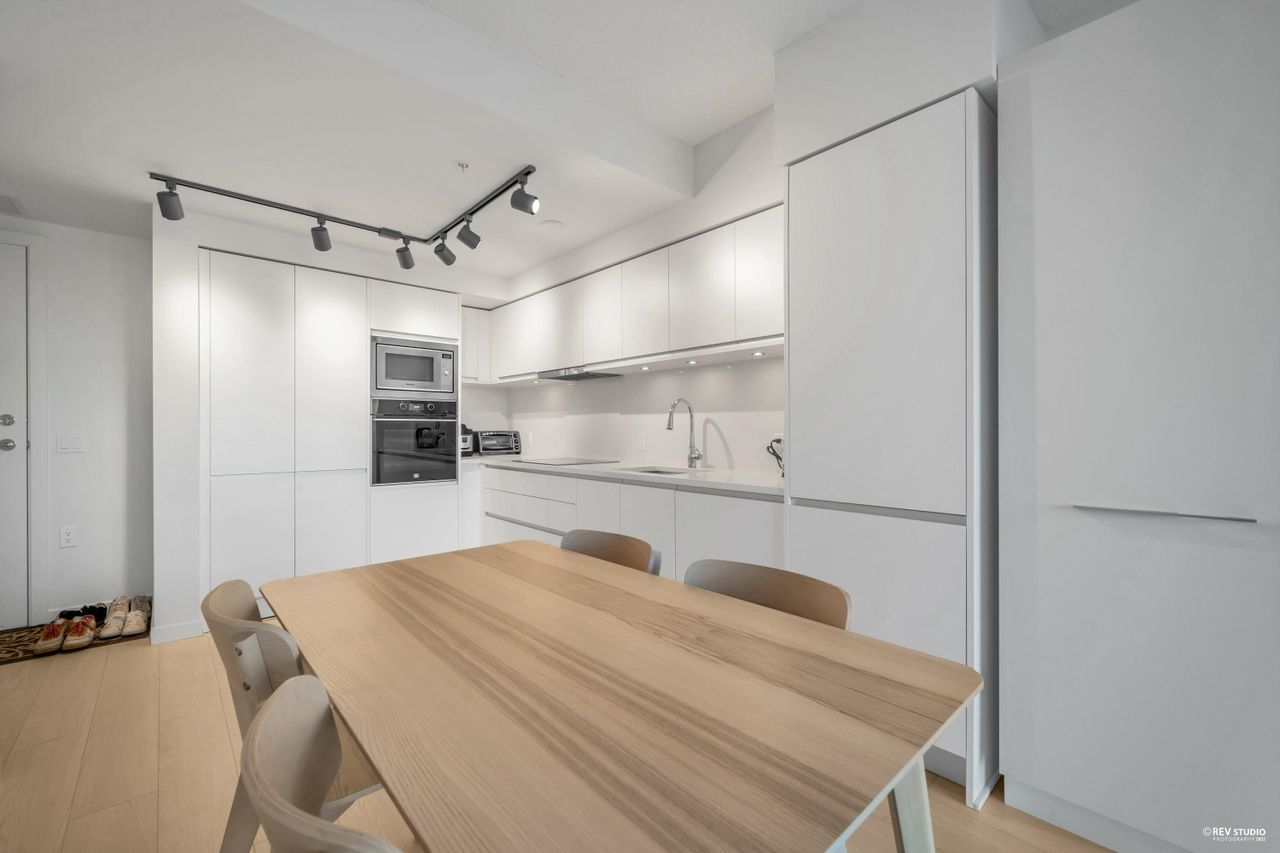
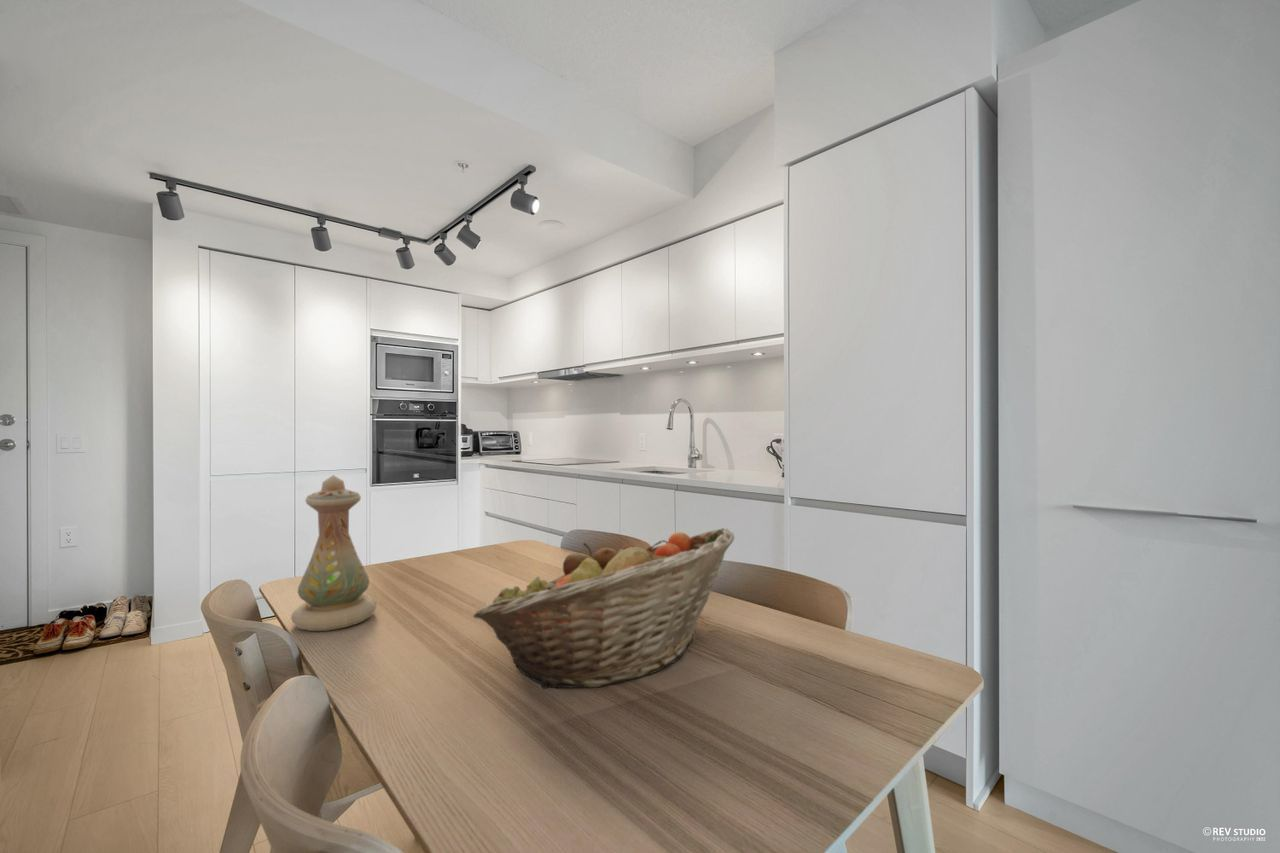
+ fruit basket (616, 590)
+ vase (335, 547)
